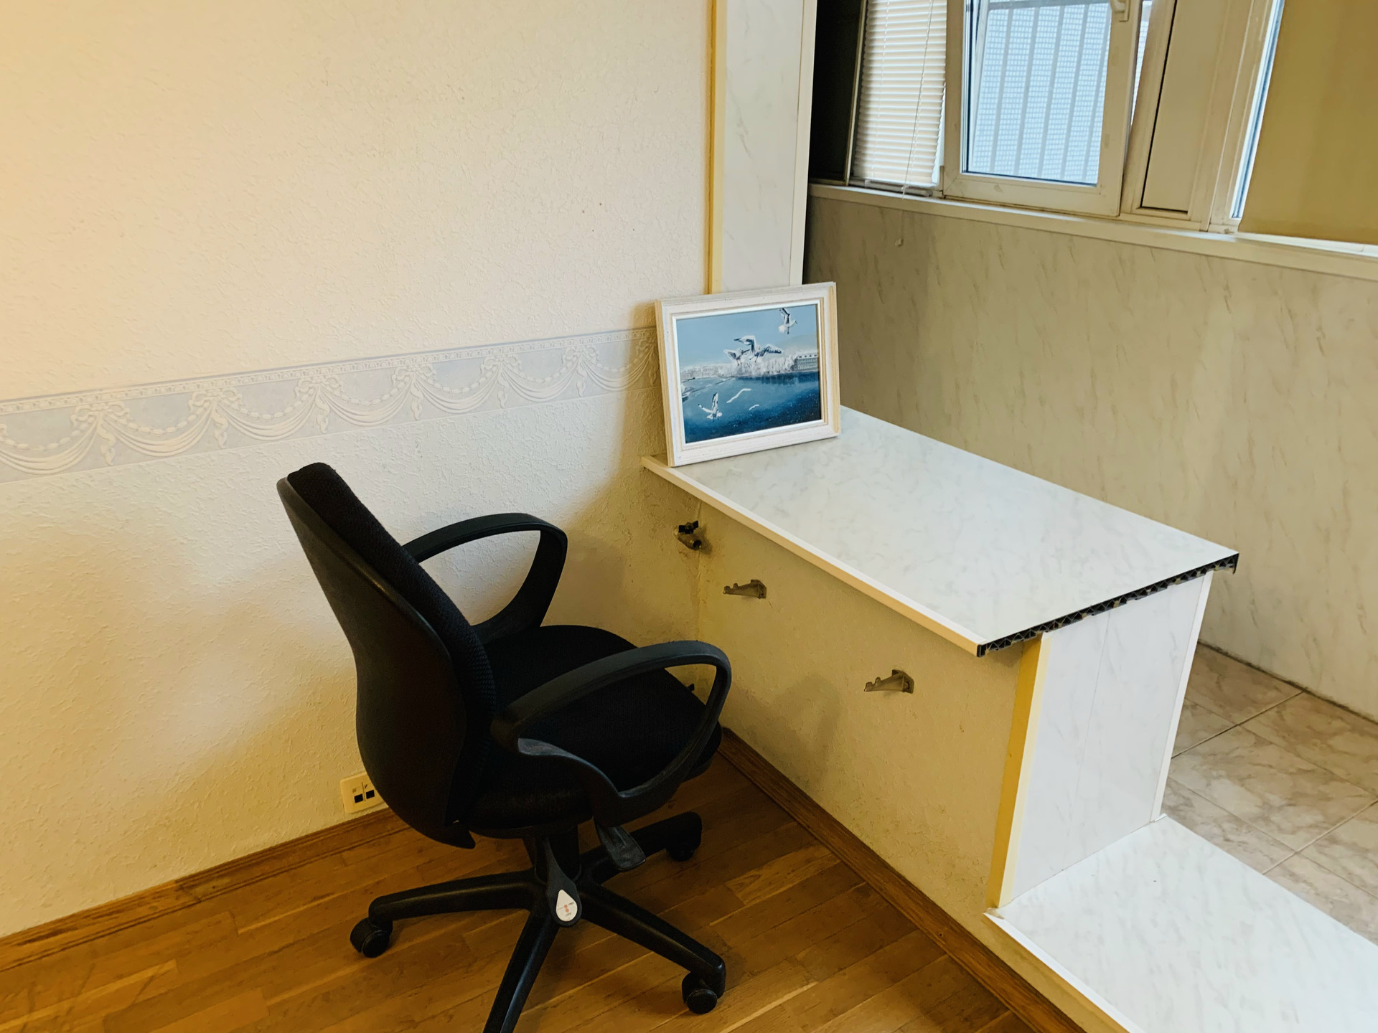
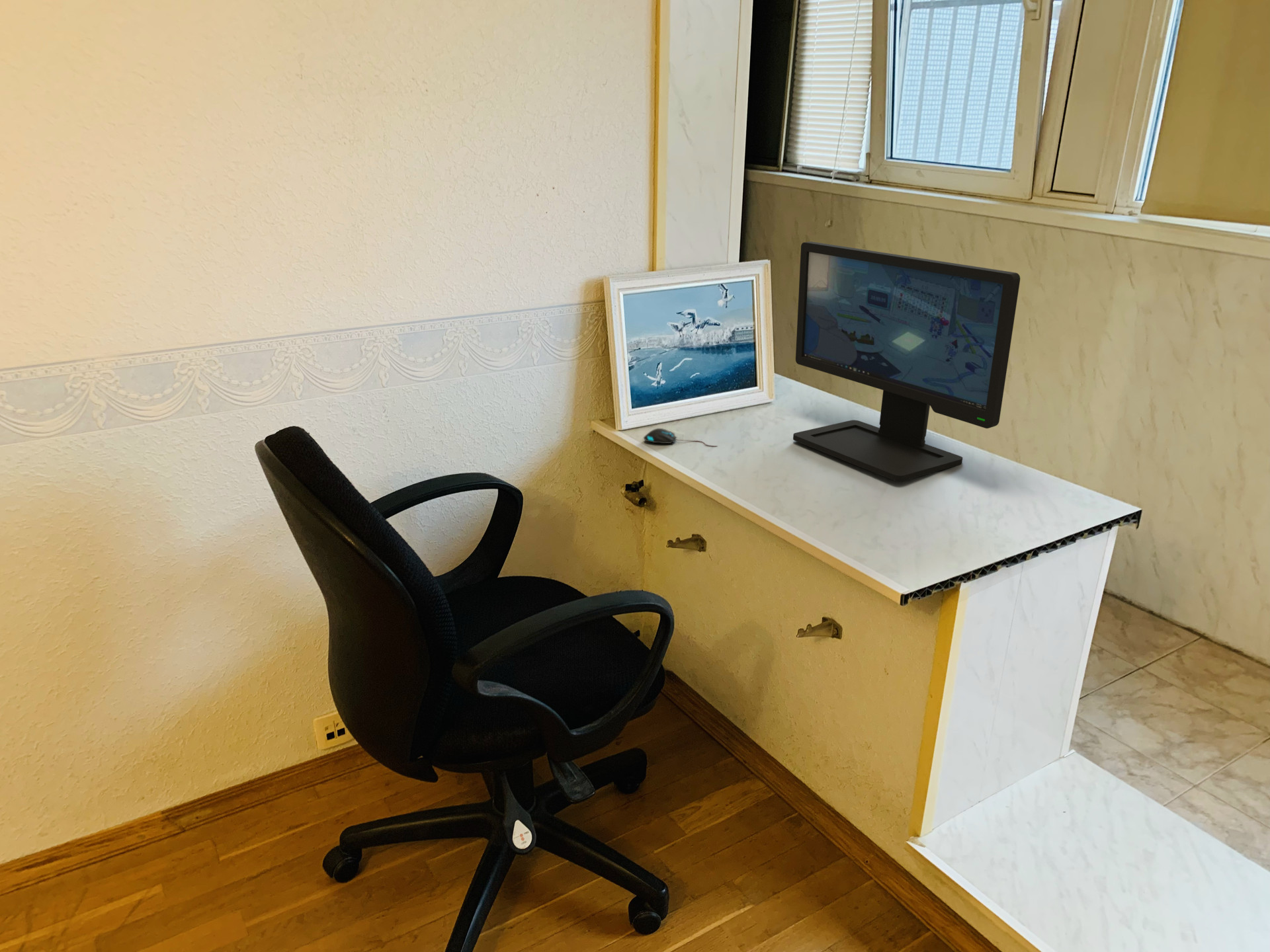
+ mouse (679, 440)
+ computer monitor (890, 356)
